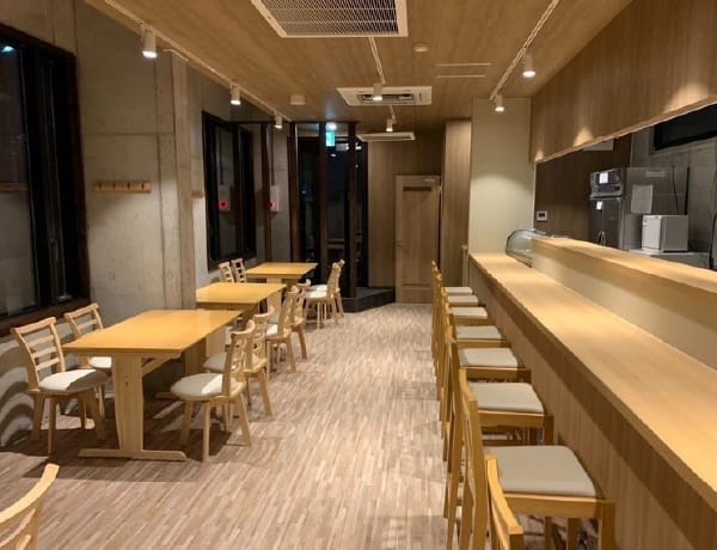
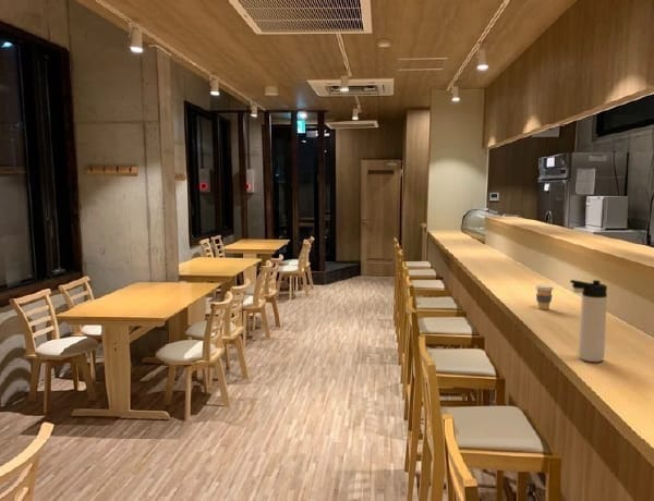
+ thermos bottle (586, 319)
+ coffee cup (543, 296)
